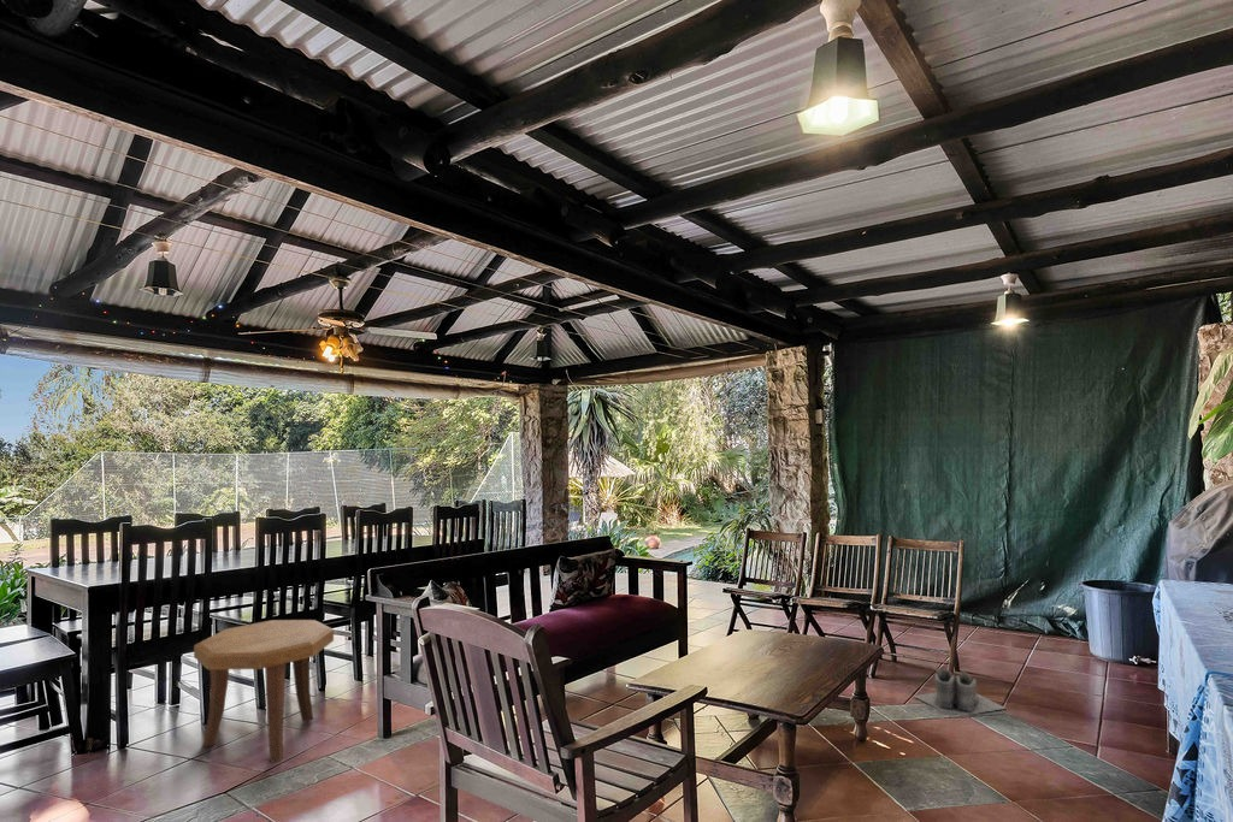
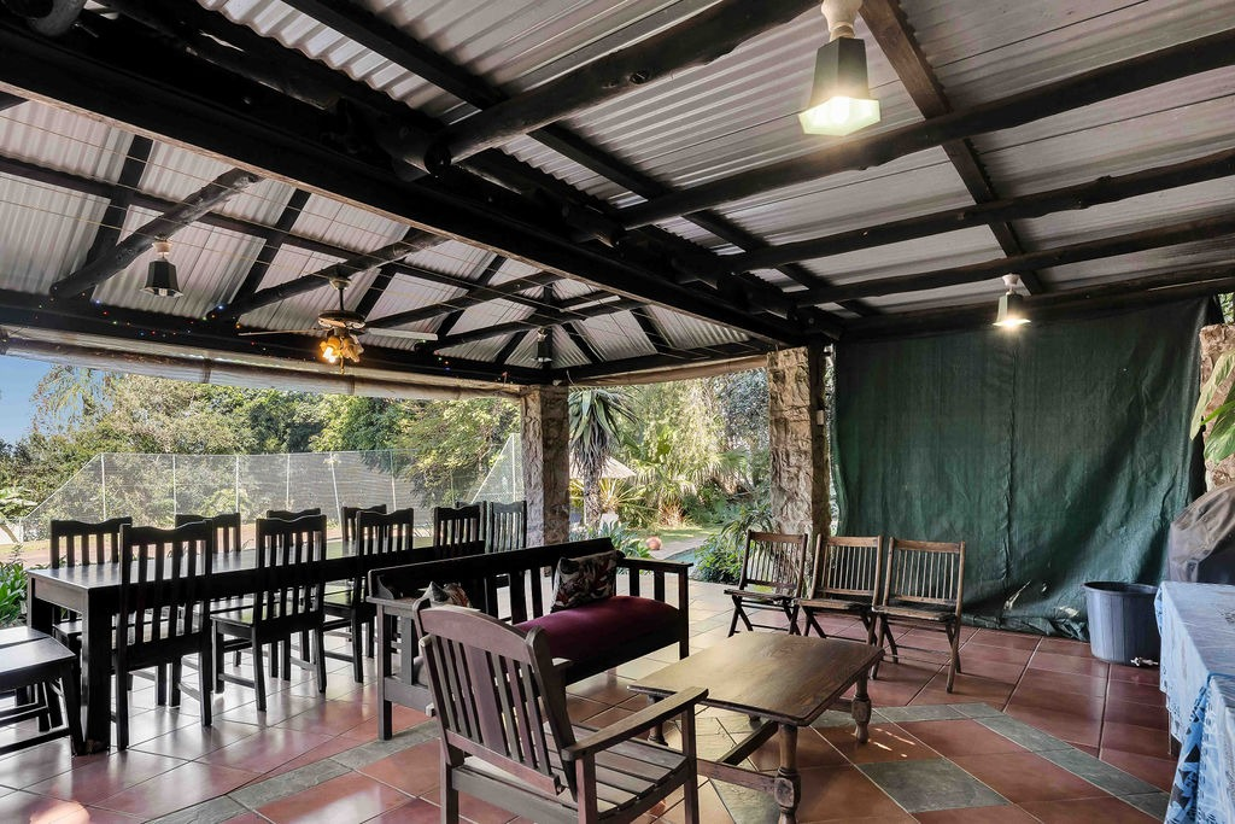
- boots (958, 686)
- side table (266, 687)
